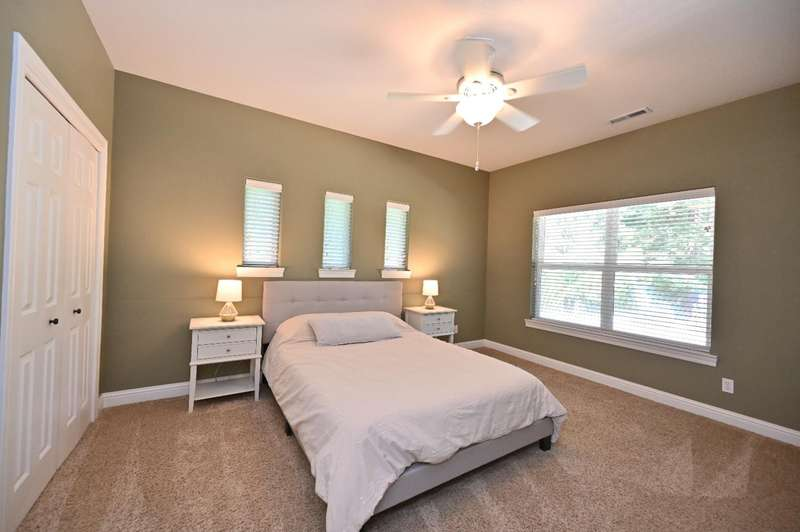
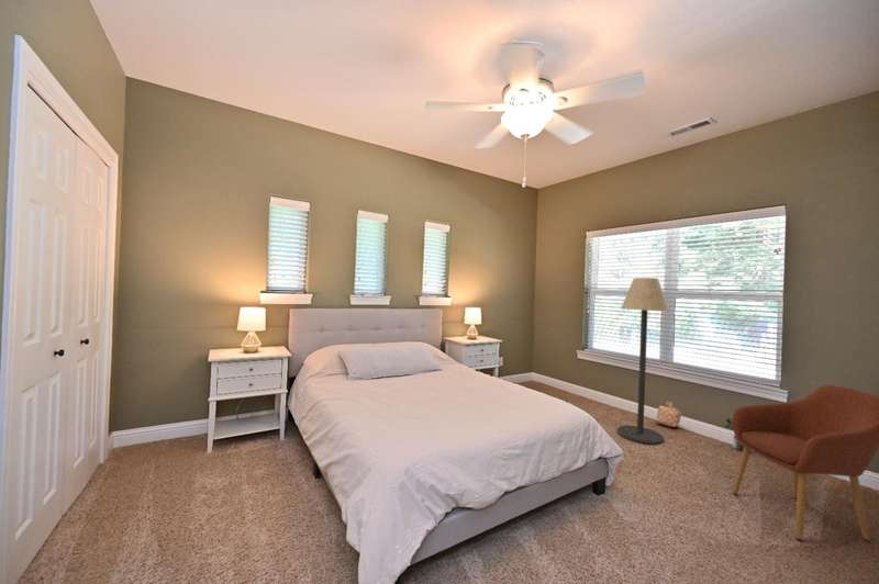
+ floor lamp (643, 357)
+ potted plant (734, 436)
+ basket (668, 414)
+ armchair (808, 451)
